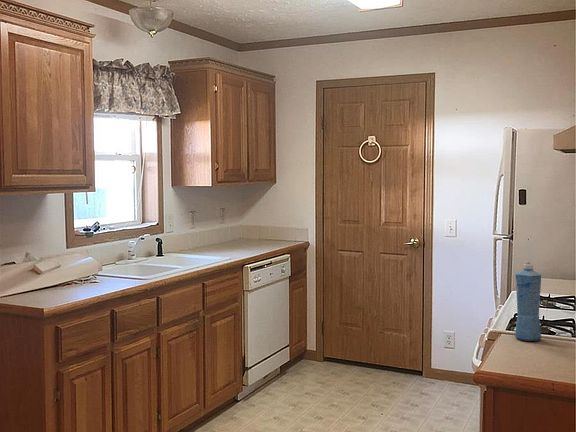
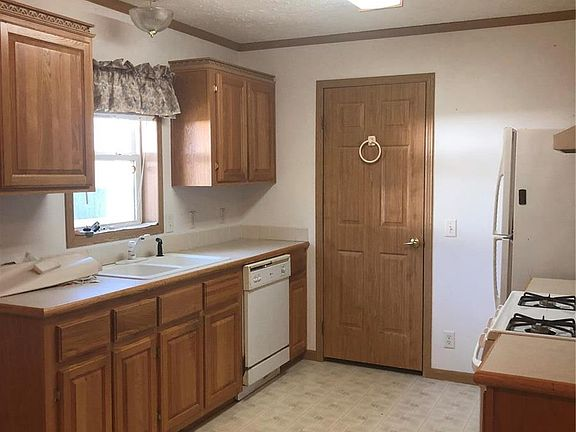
- squeeze bottle (528, 299)
